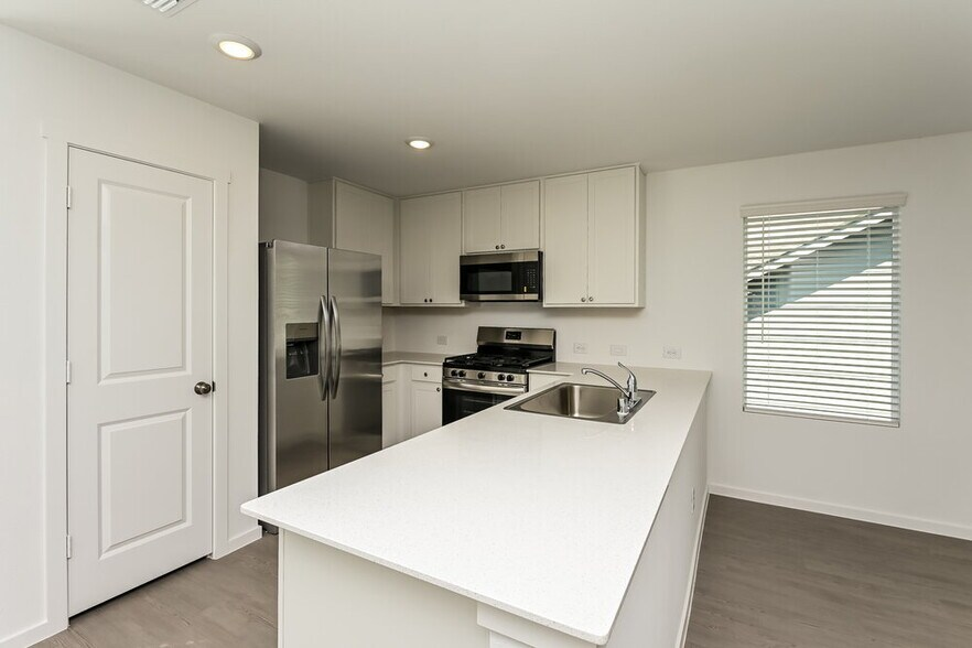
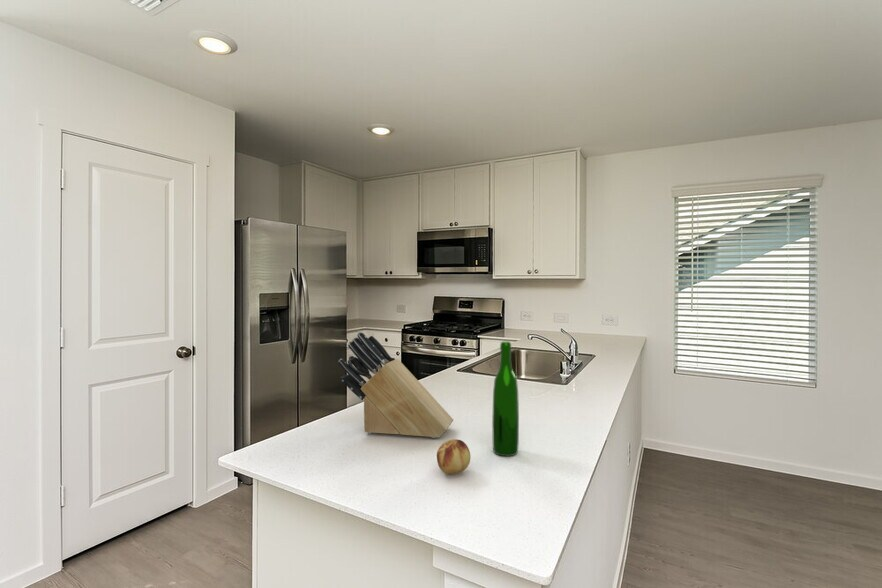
+ wine bottle (505, 396)
+ knife block (395, 381)
+ fruit (453, 456)
